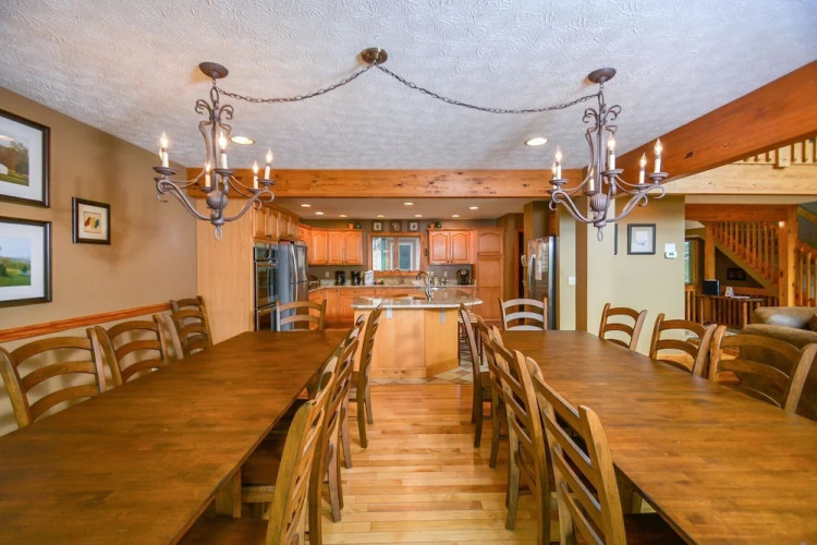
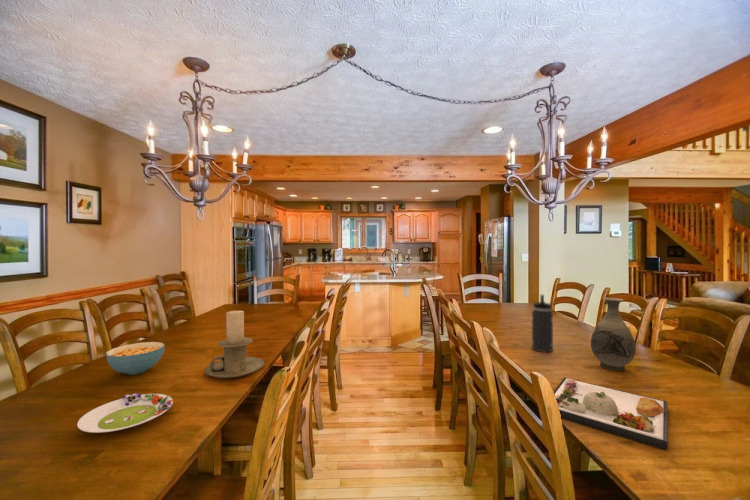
+ salad plate (128, 413)
+ thermos bottle (542, 321)
+ dinner plate (605, 399)
+ candle holder (235, 340)
+ cereal bowl (136, 360)
+ vase (612, 333)
